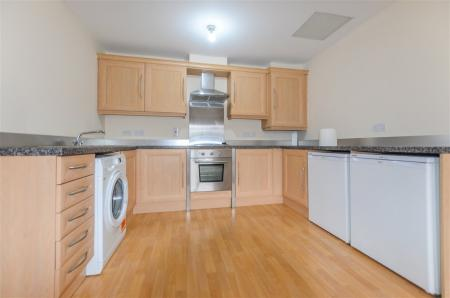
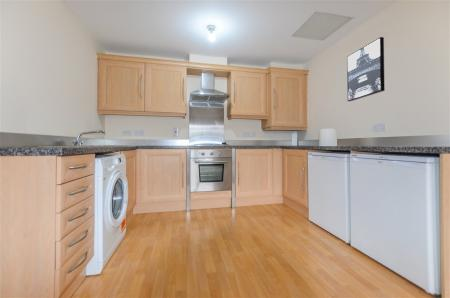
+ wall art (364, 72)
